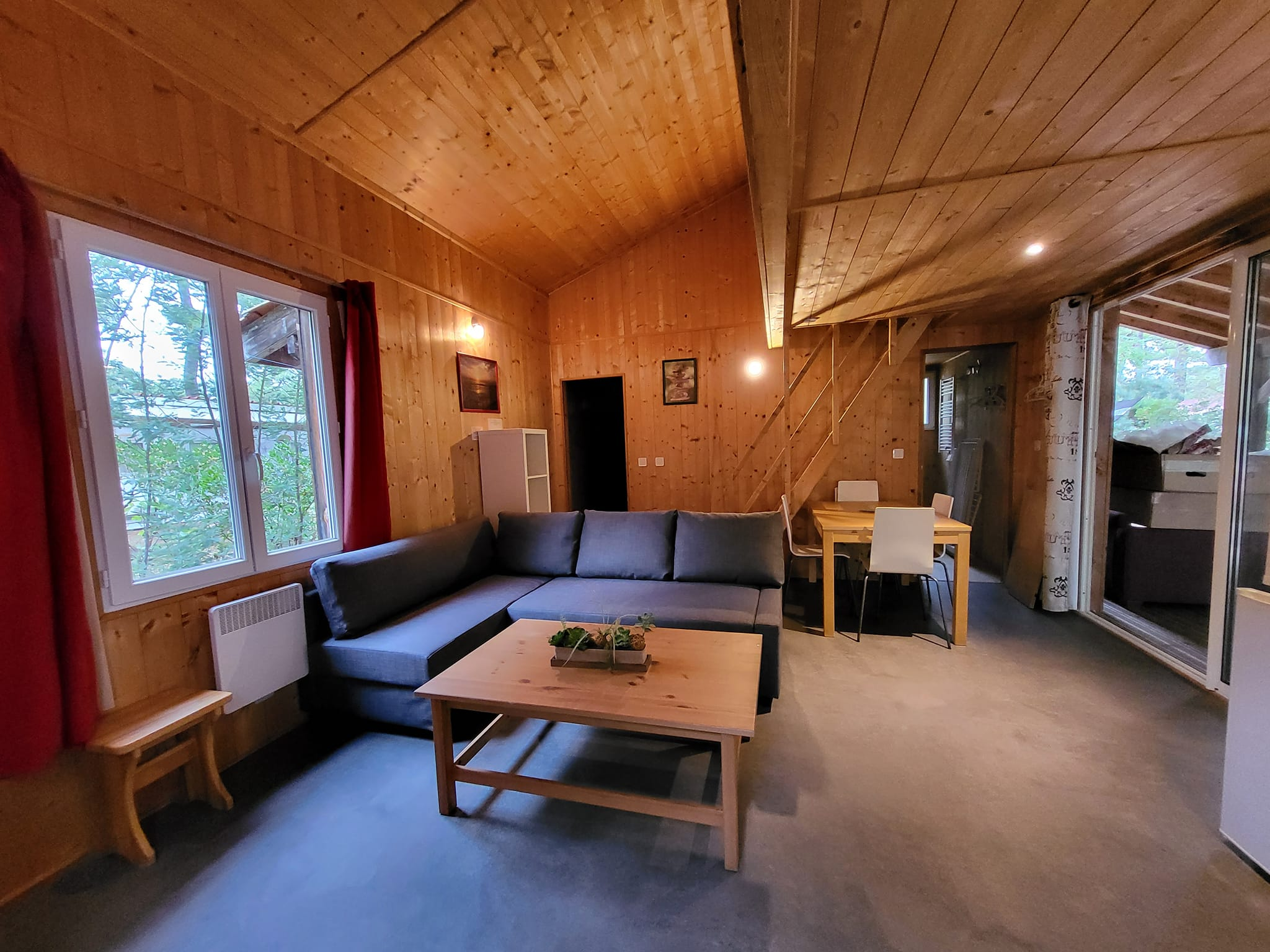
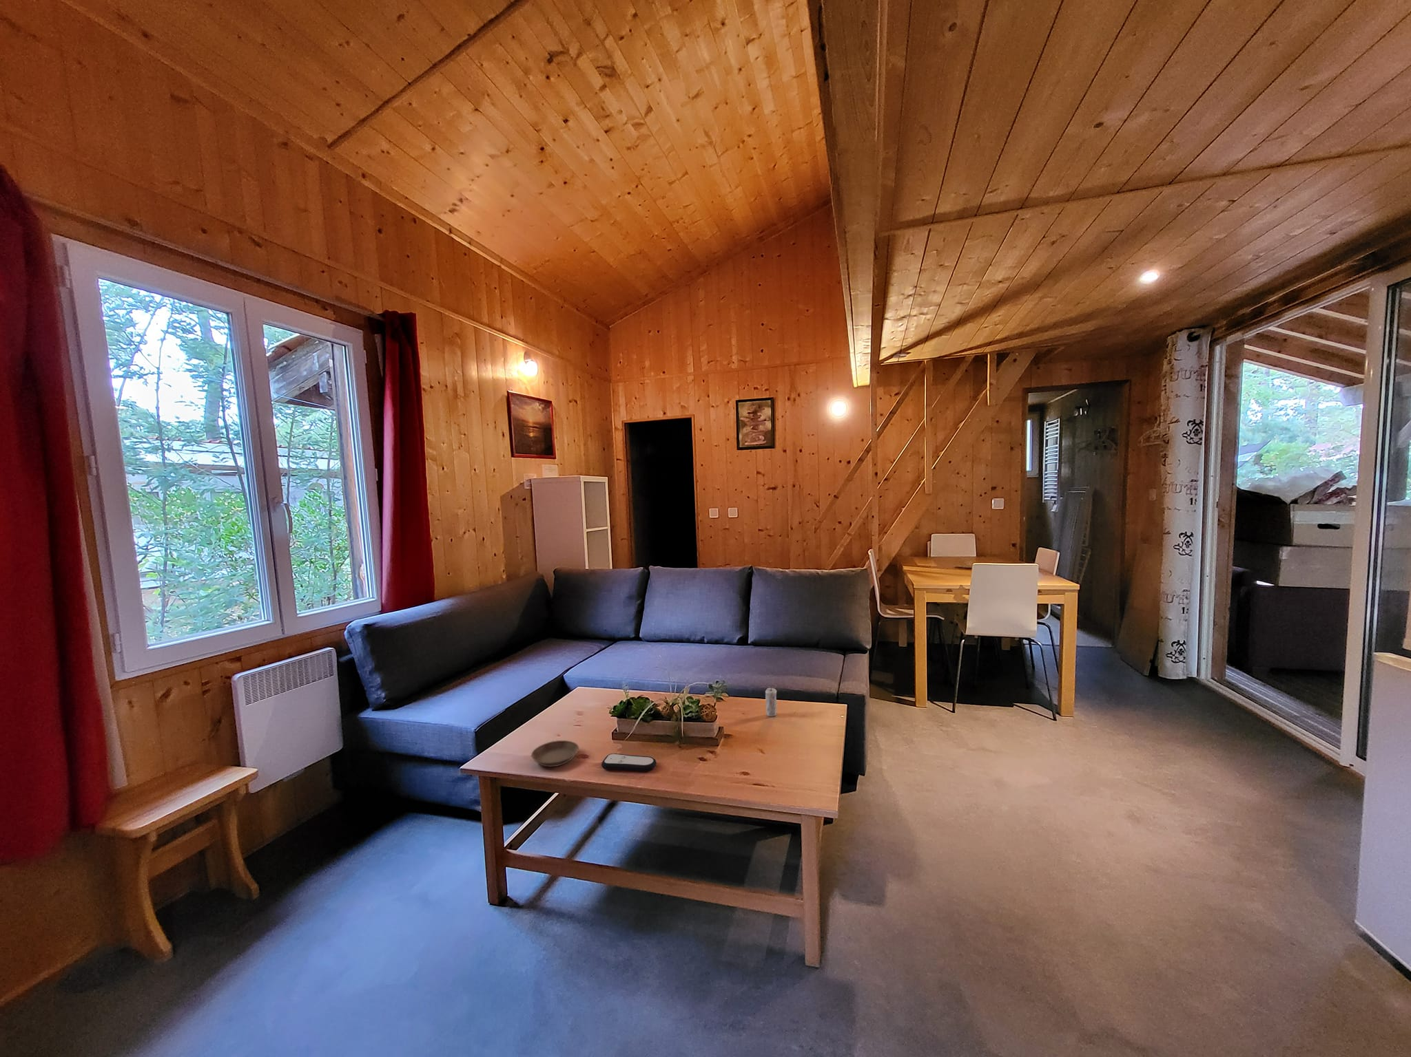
+ saucer (556, 754)
+ candle (771, 699)
+ remote control (629, 763)
